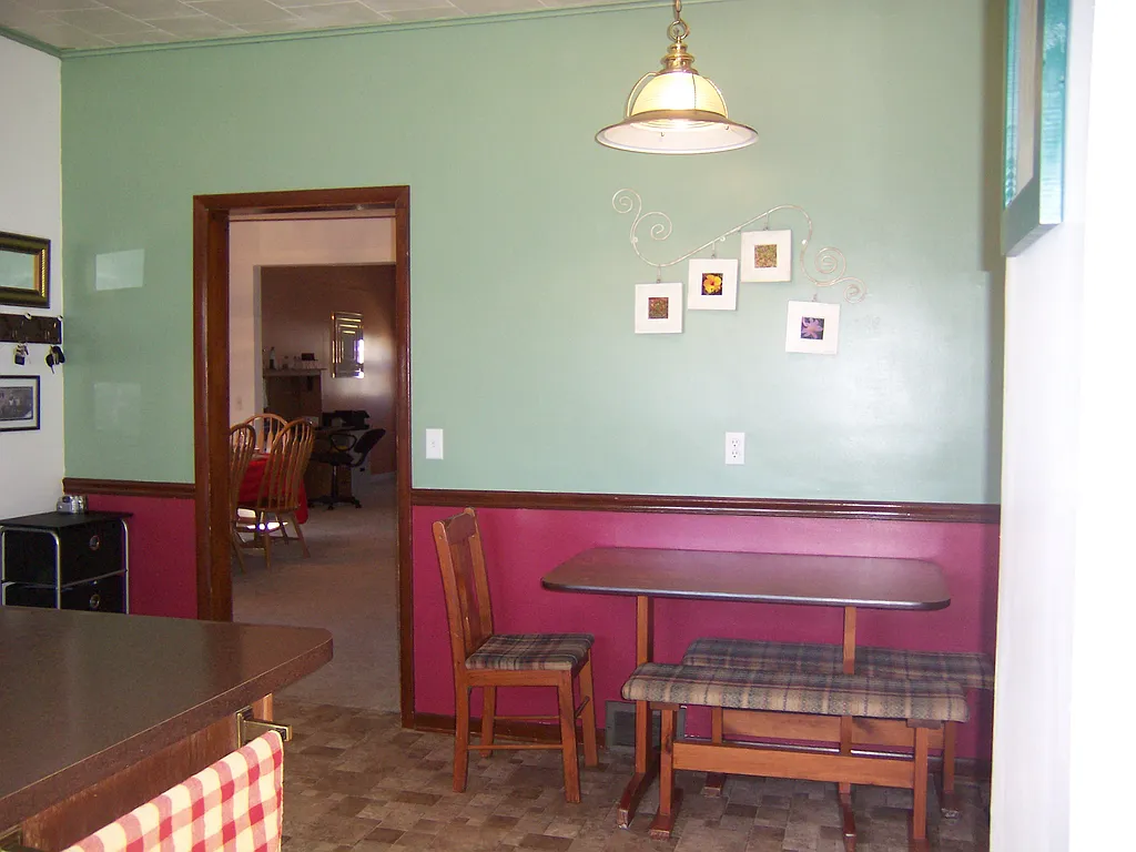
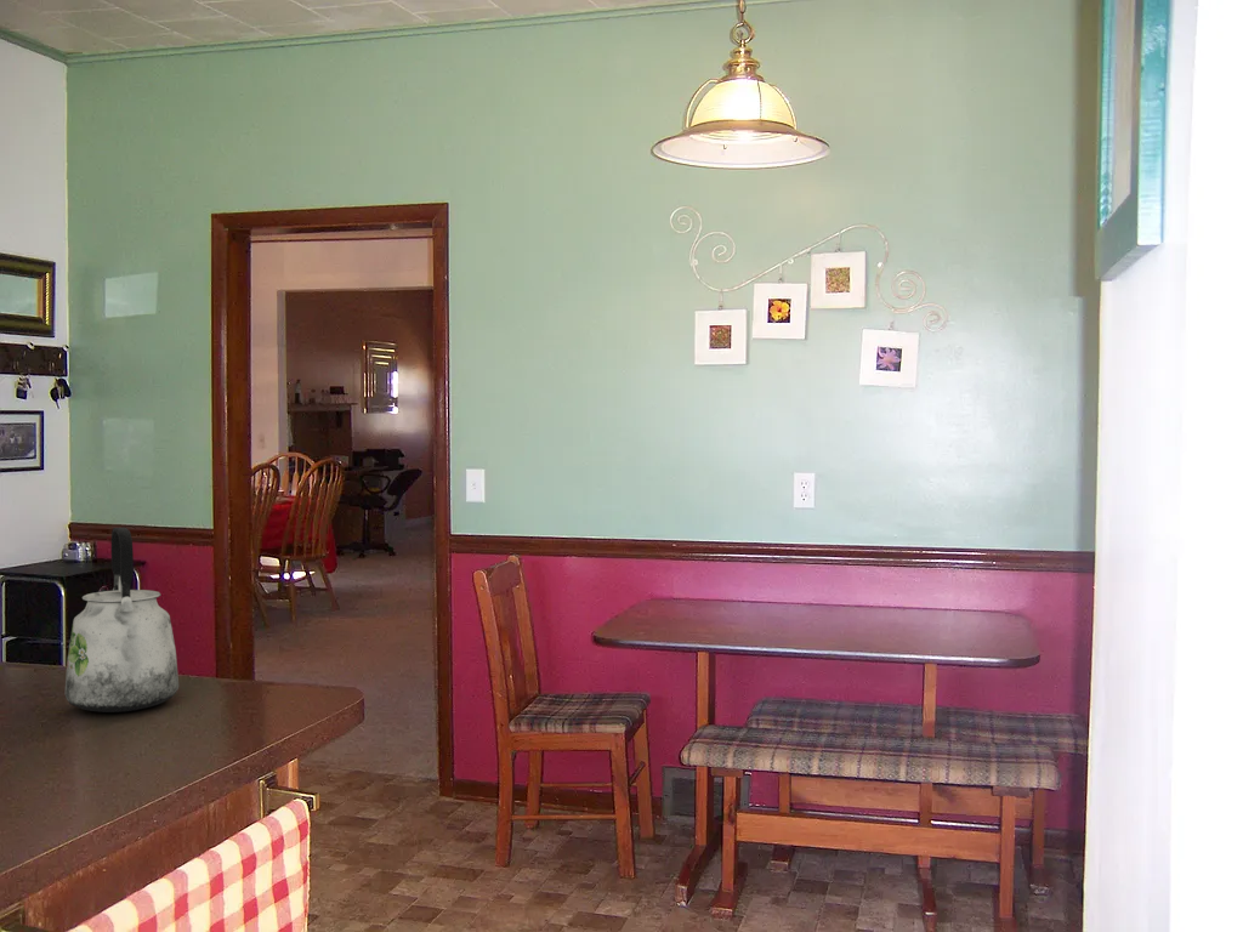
+ kettle (120, 613)
